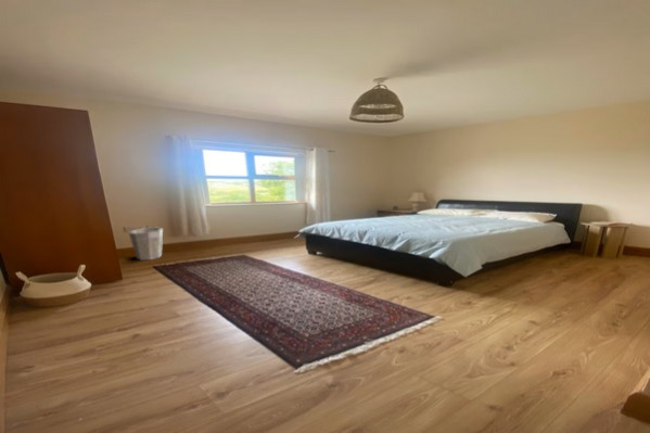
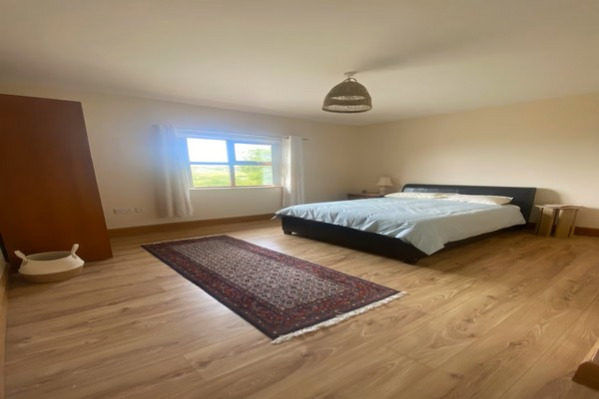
- waste bin (148, 243)
